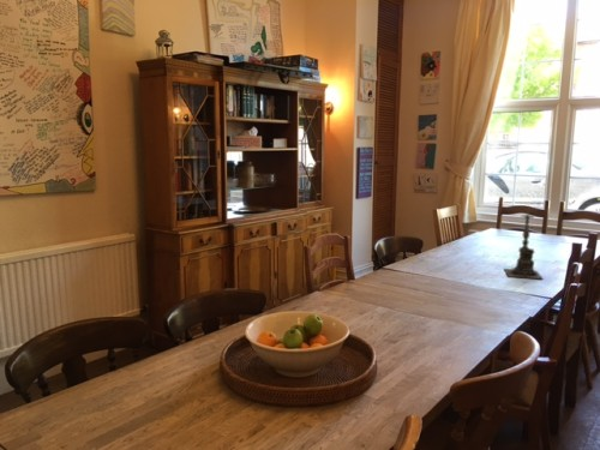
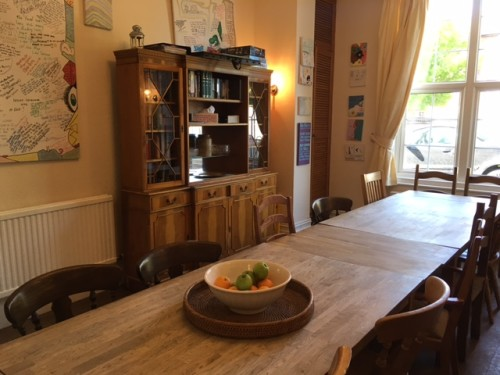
- candle holder (524, 240)
